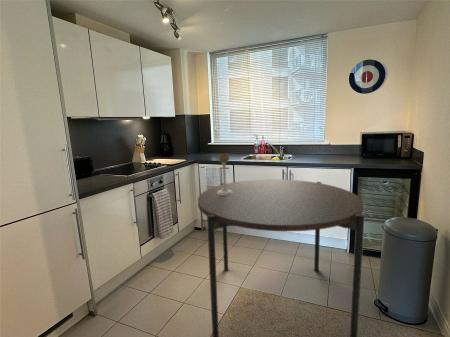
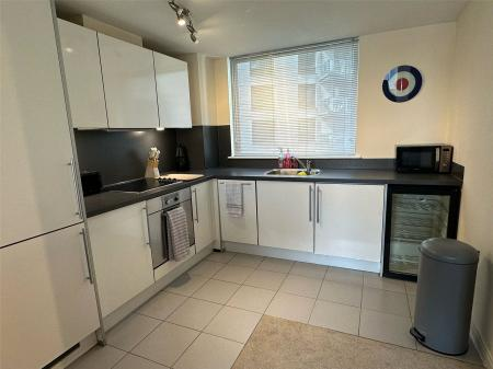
- dining table (275, 230)
- candle holder (224, 173)
